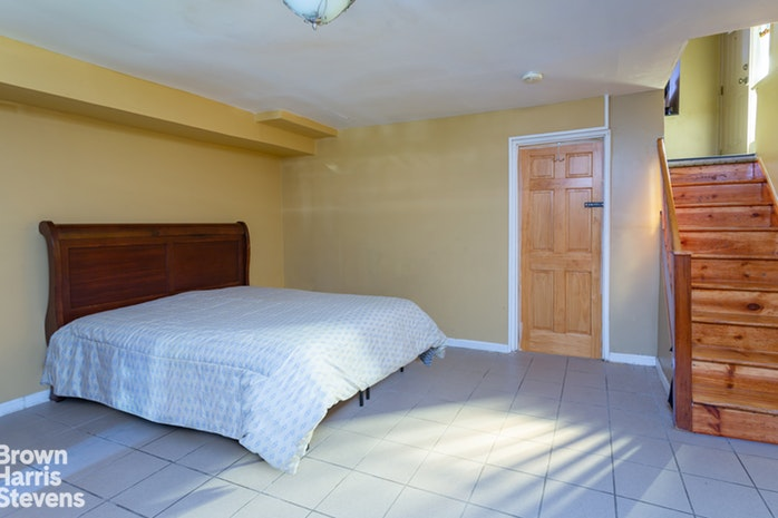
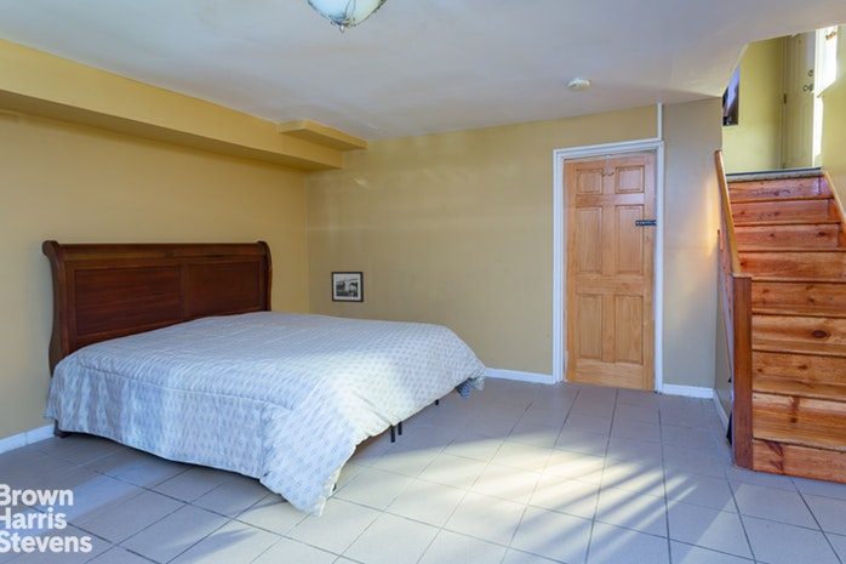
+ picture frame (347, 286)
